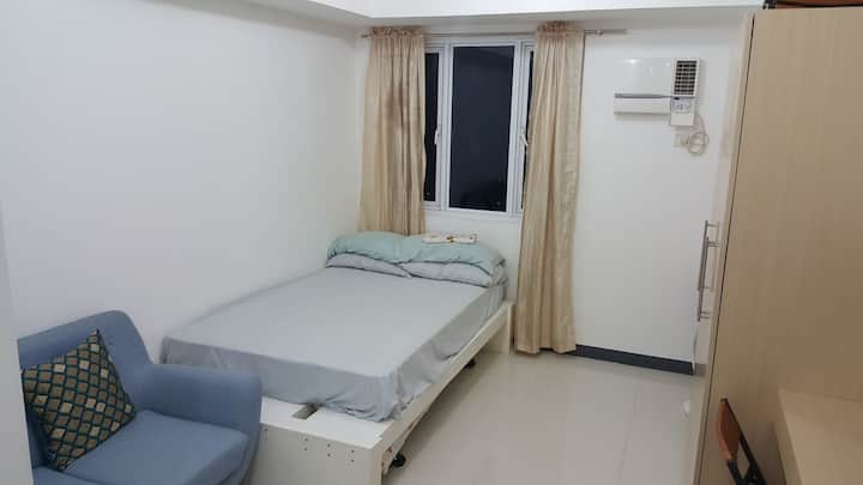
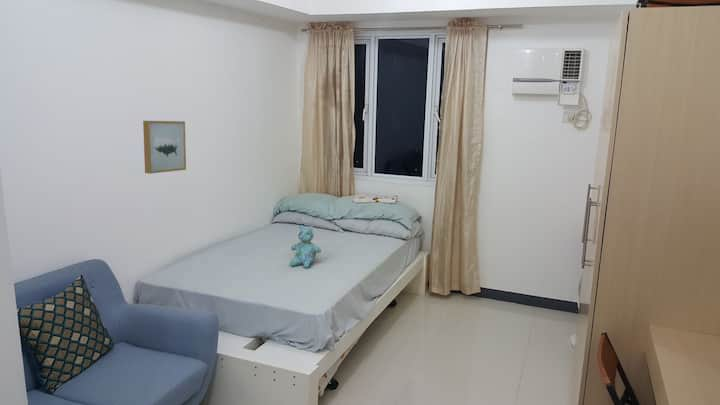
+ wall art (165, 146)
+ stuffed bear (303, 245)
